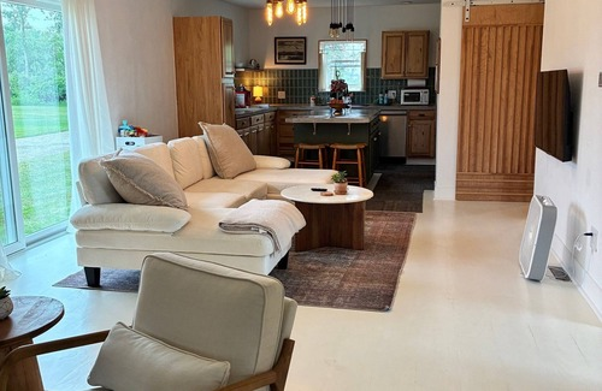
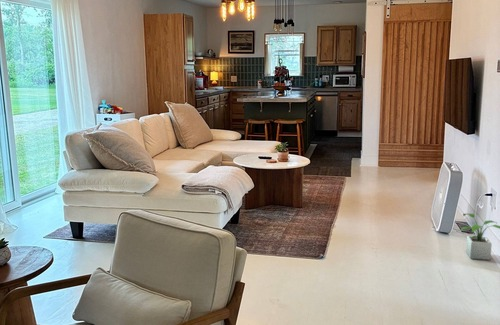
+ potted plant (479, 236)
